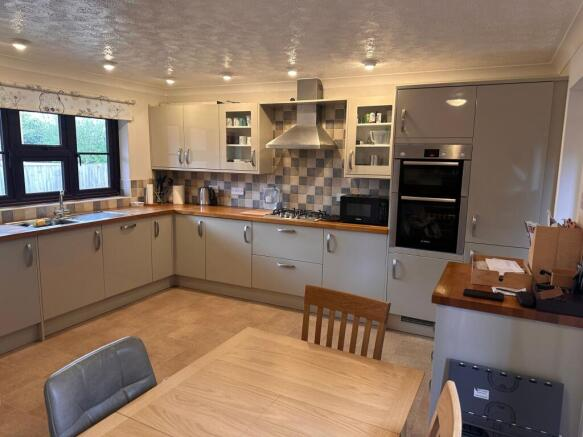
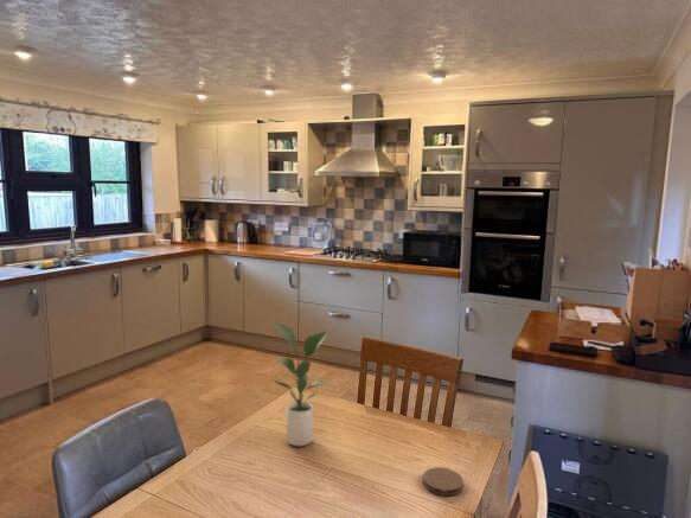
+ coaster (442, 480)
+ potted plant (300, 383)
